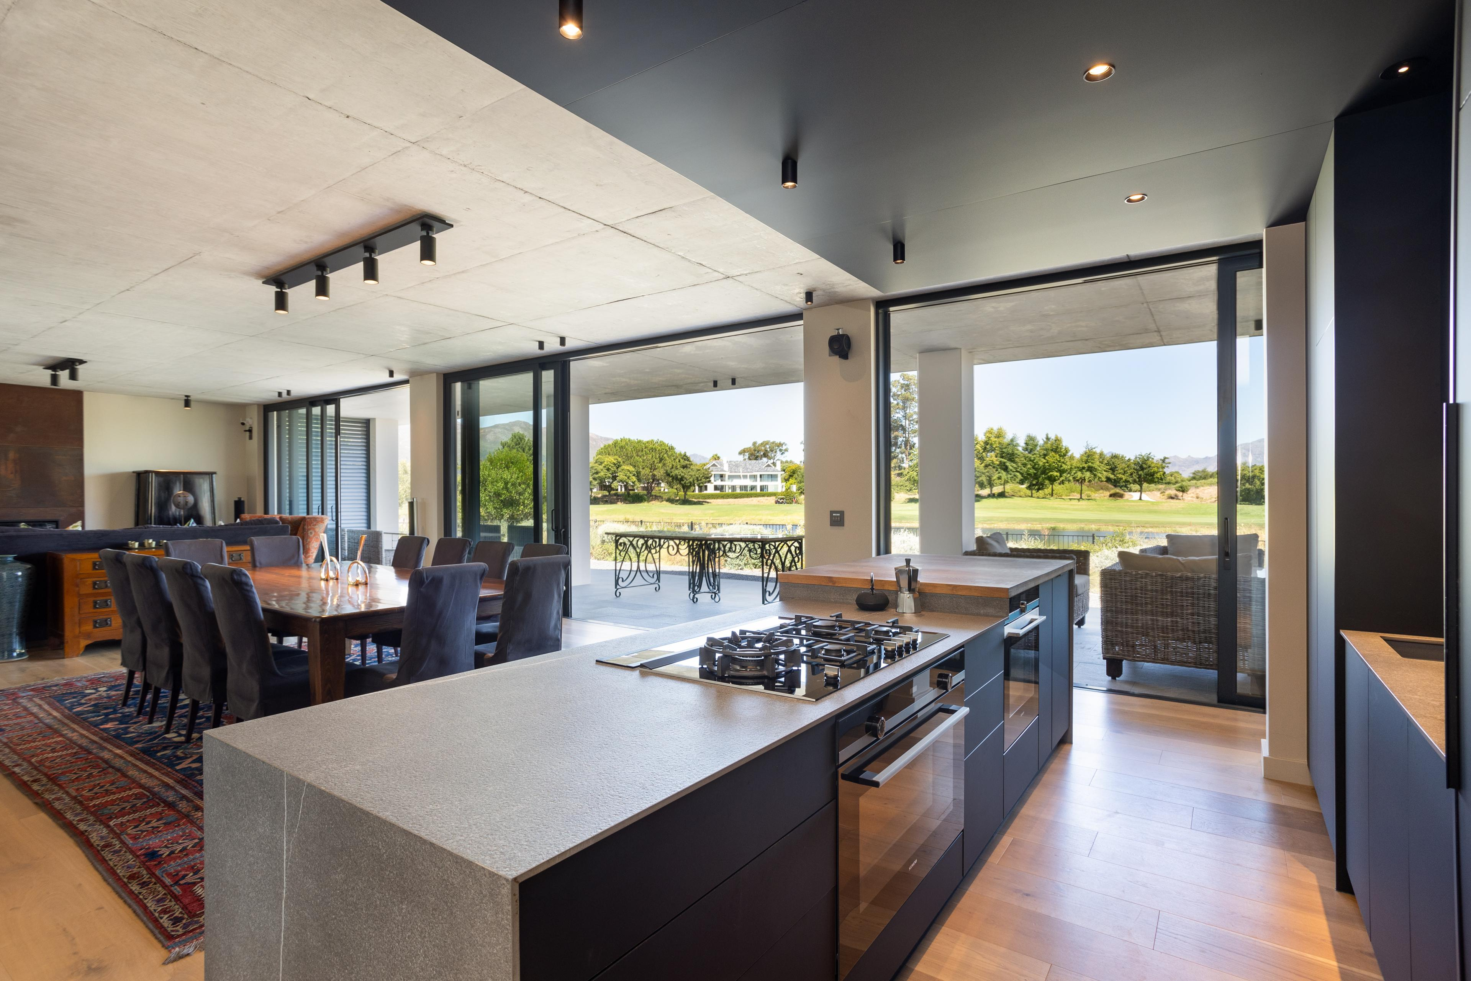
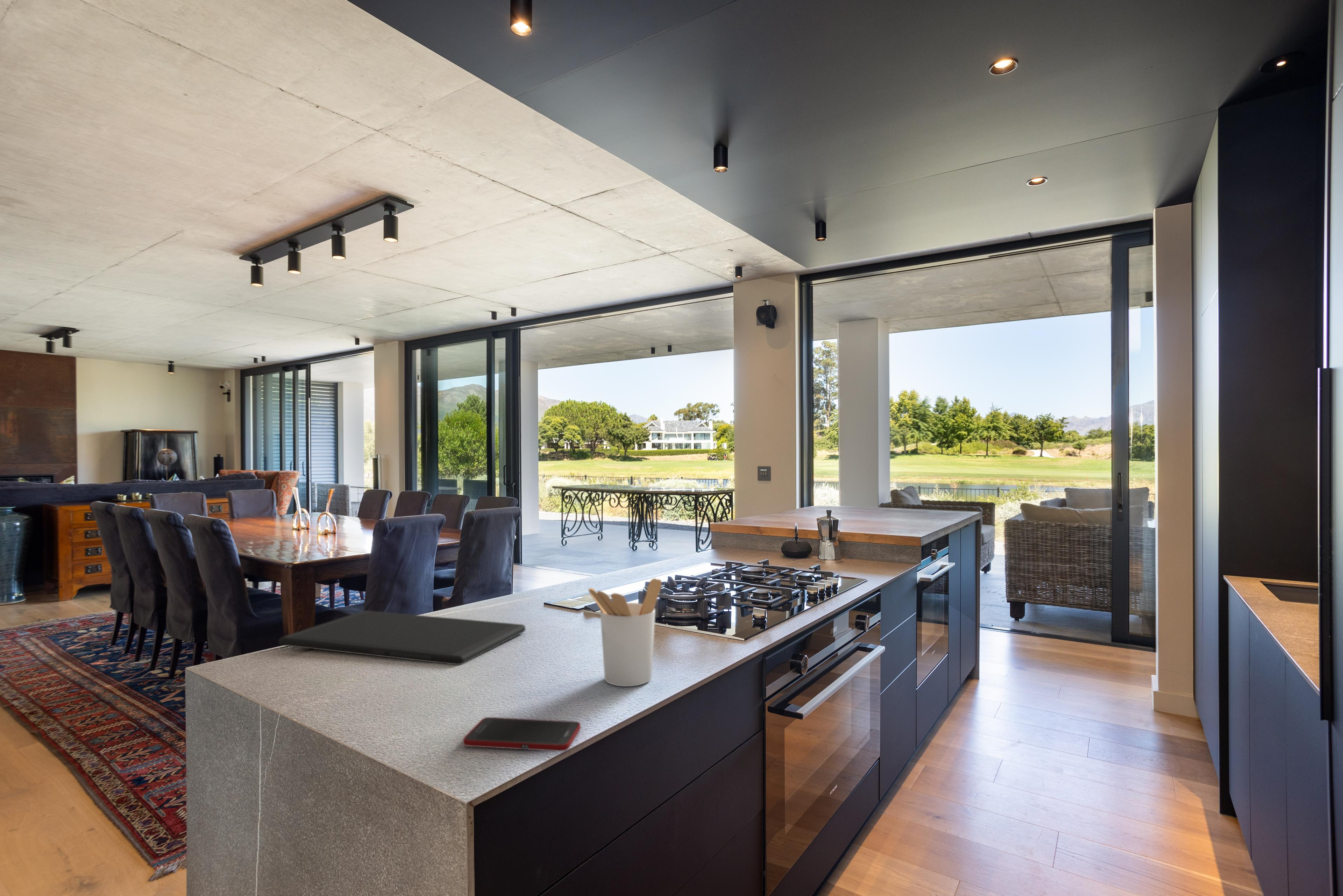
+ cell phone (523, 734)
+ cutting board (406, 635)
+ utensil holder (621, 631)
